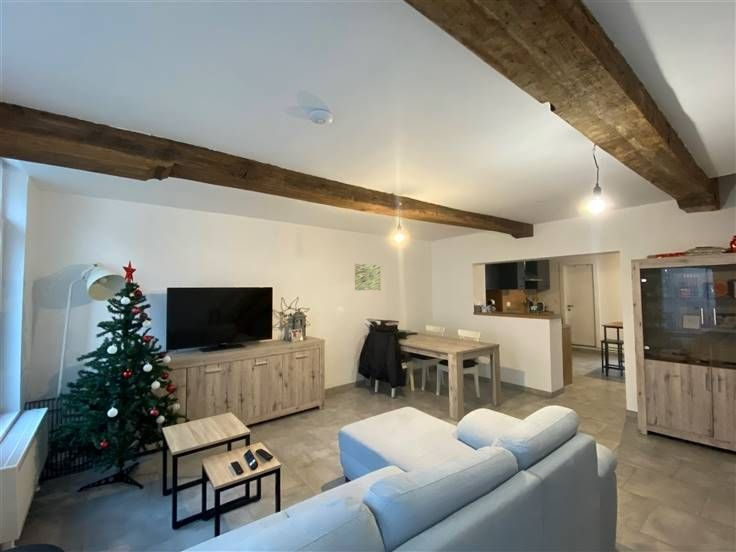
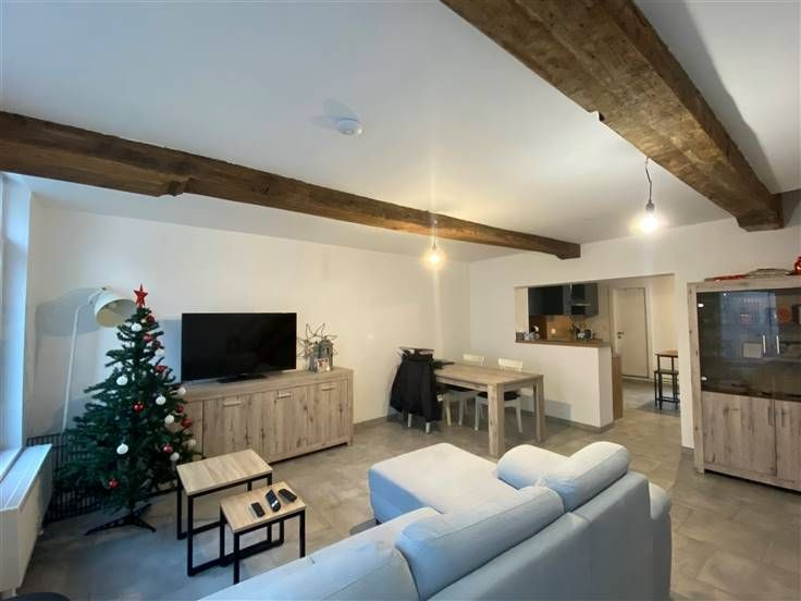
- wall art (368, 277)
